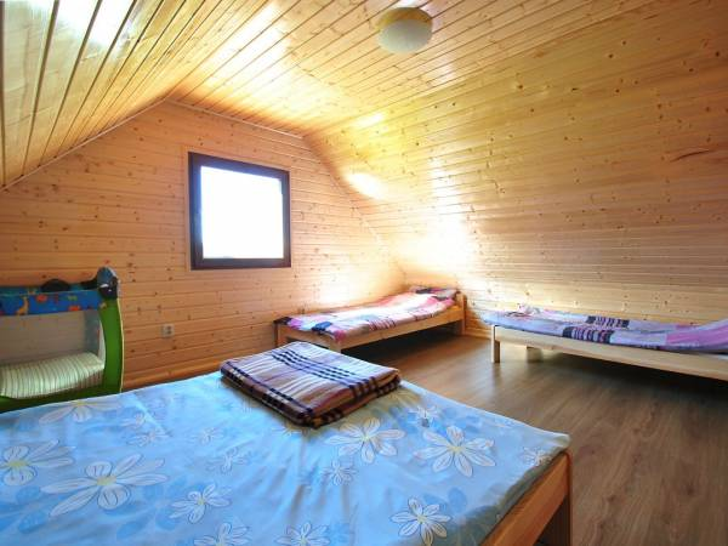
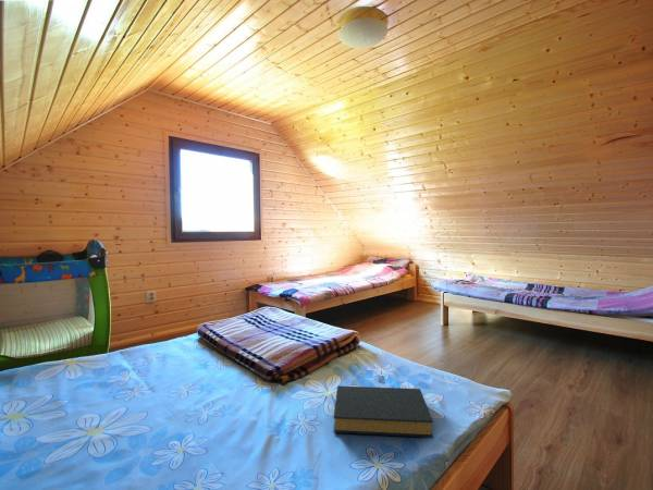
+ hardback book (380, 408)
